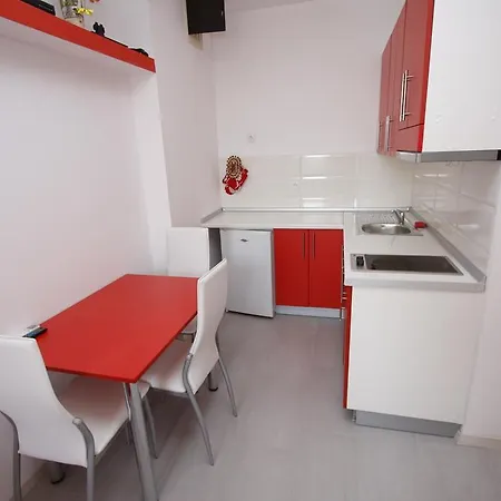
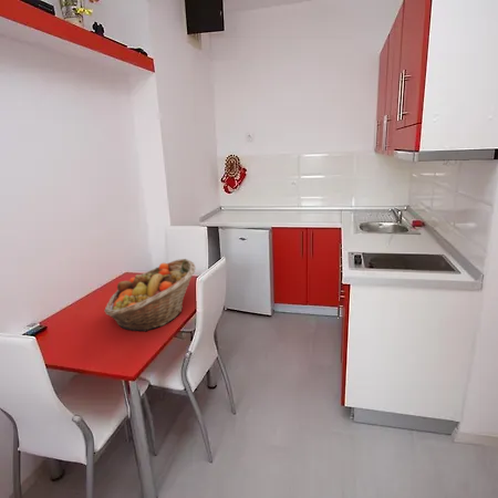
+ fruit basket (153, 291)
